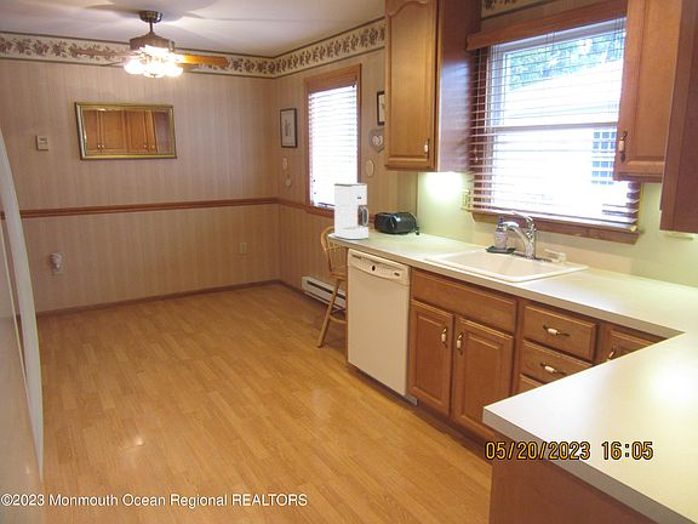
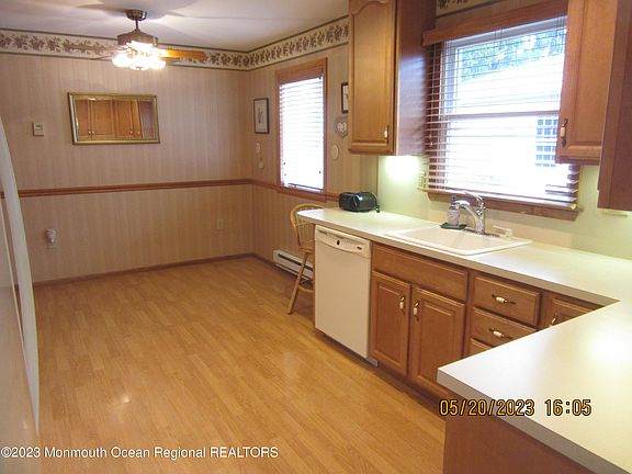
- coffee maker (354, 210)
